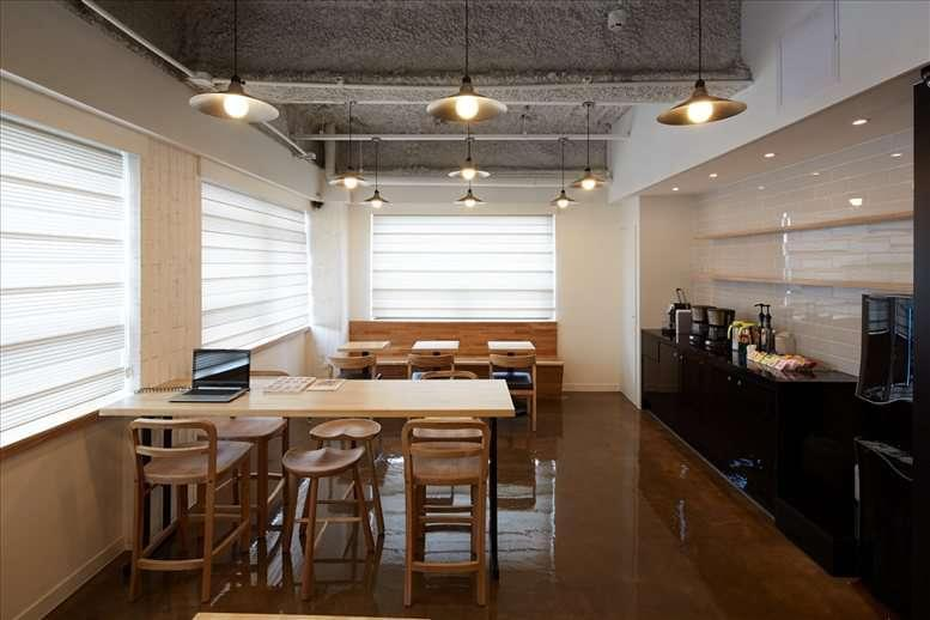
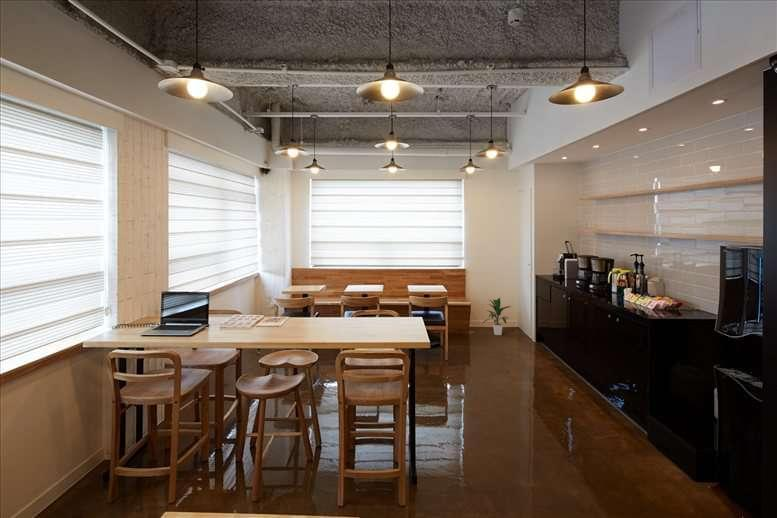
+ indoor plant (495, 315)
